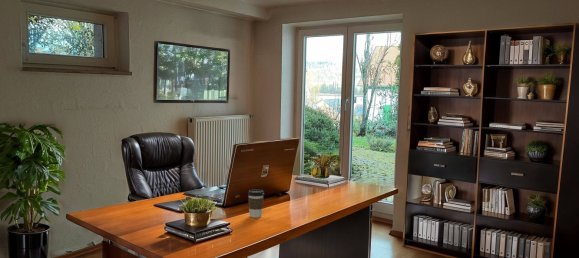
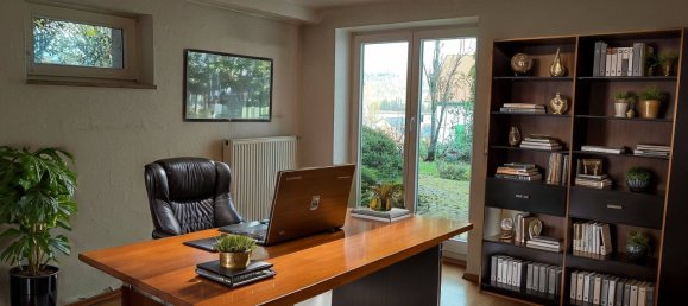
- coffee cup (255, 203)
